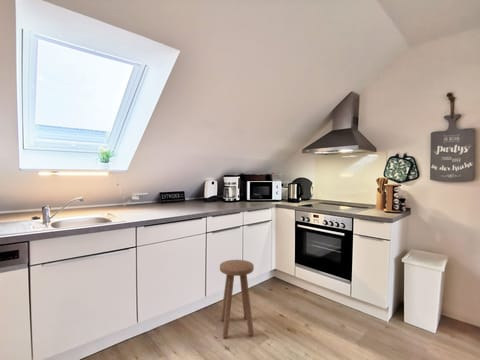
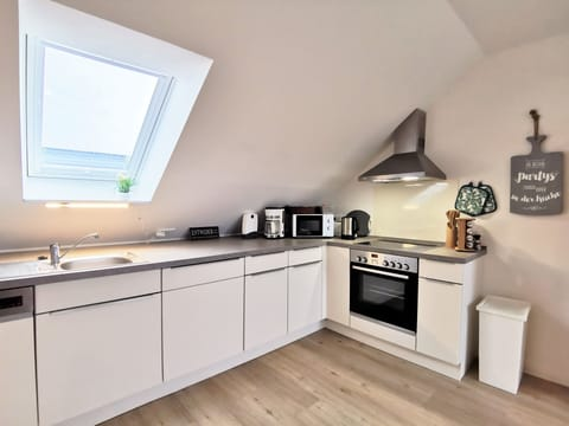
- stool (231, 296)
